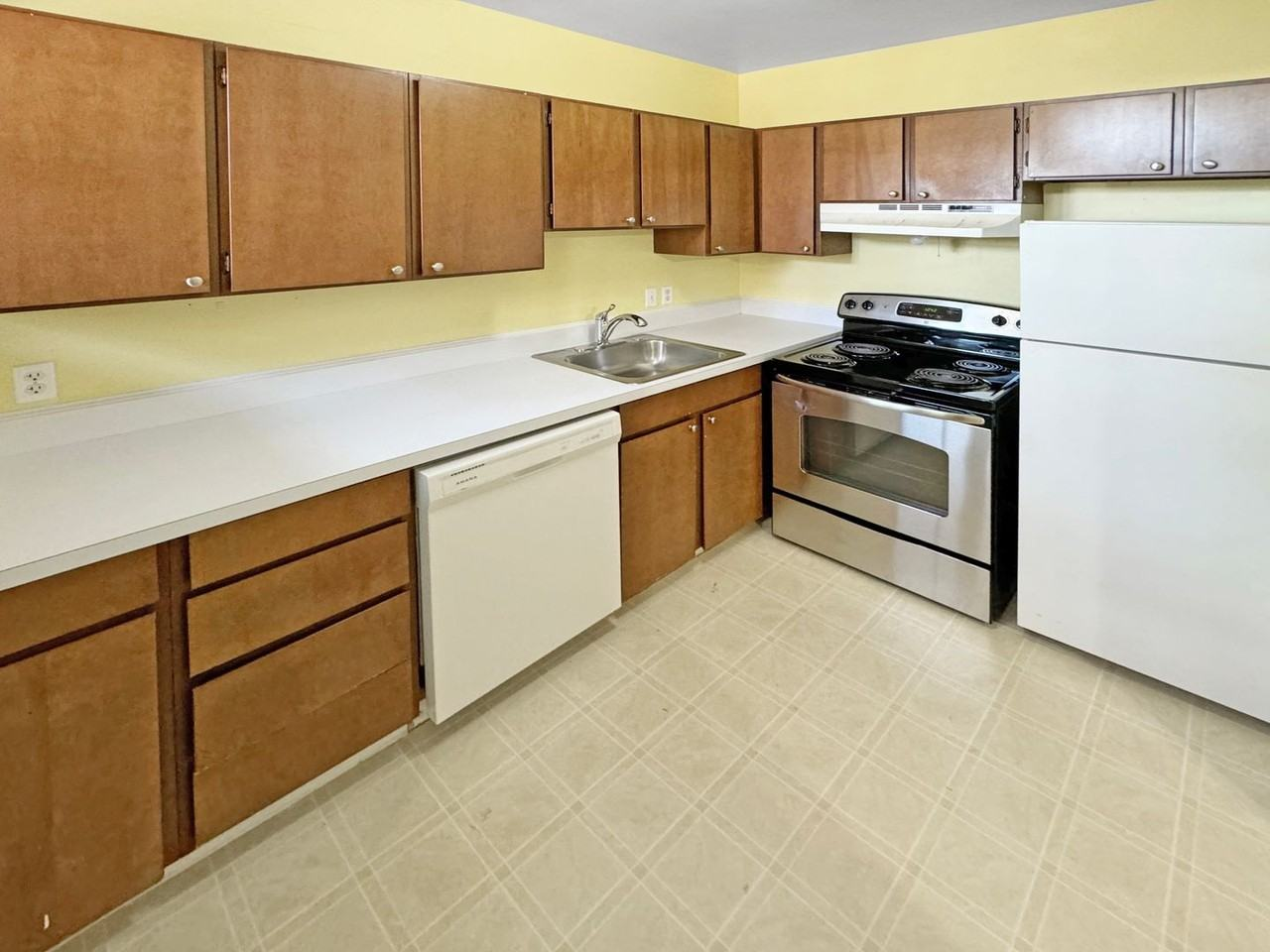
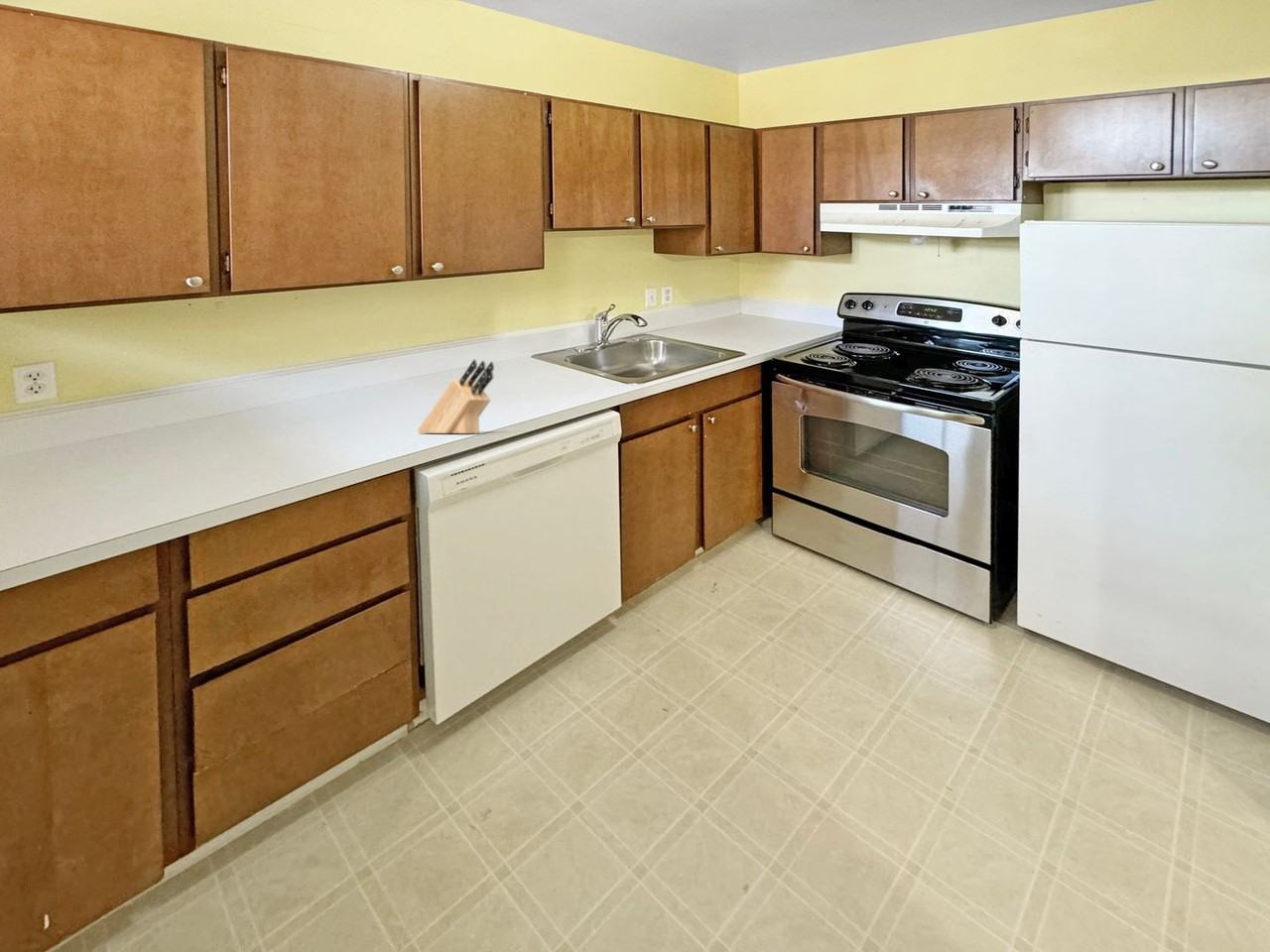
+ knife block (457, 397)
